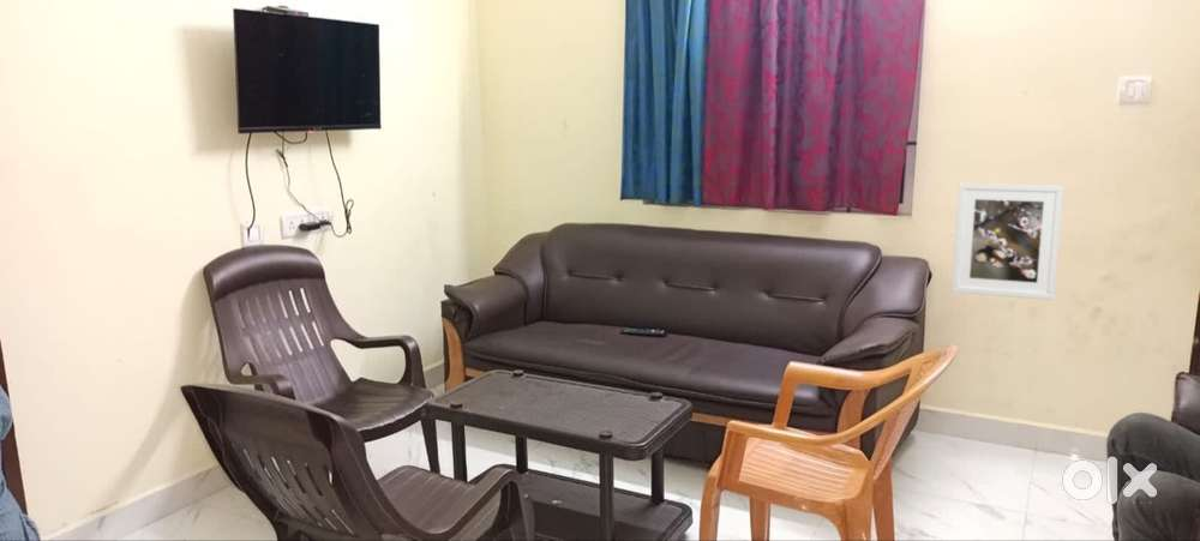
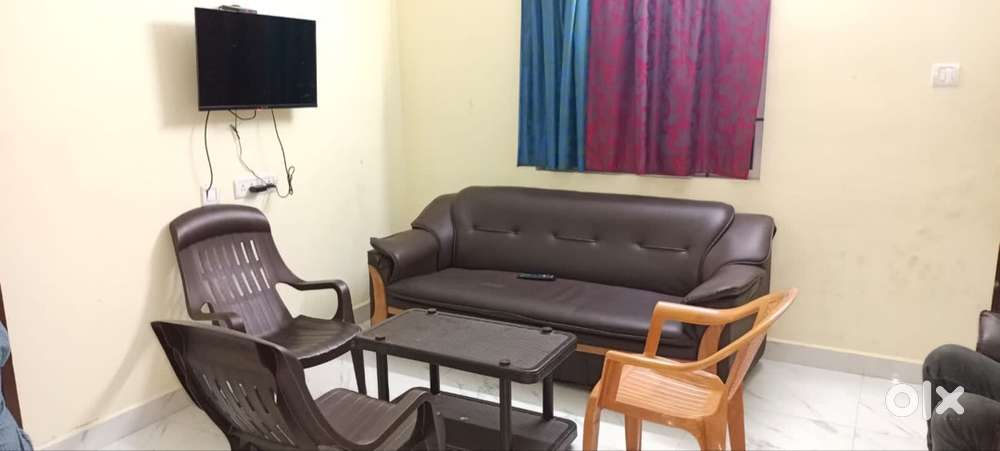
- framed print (1006, 240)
